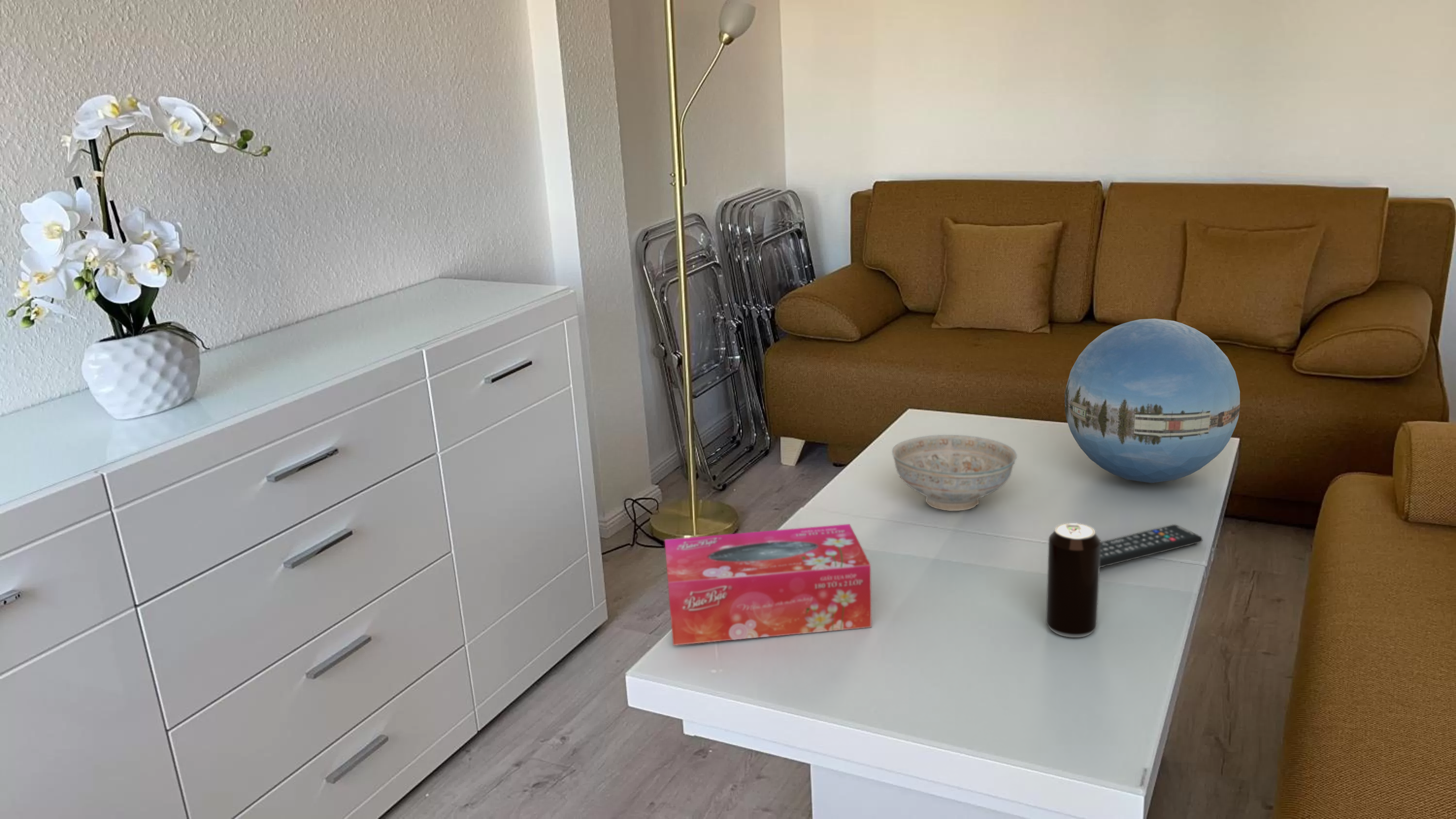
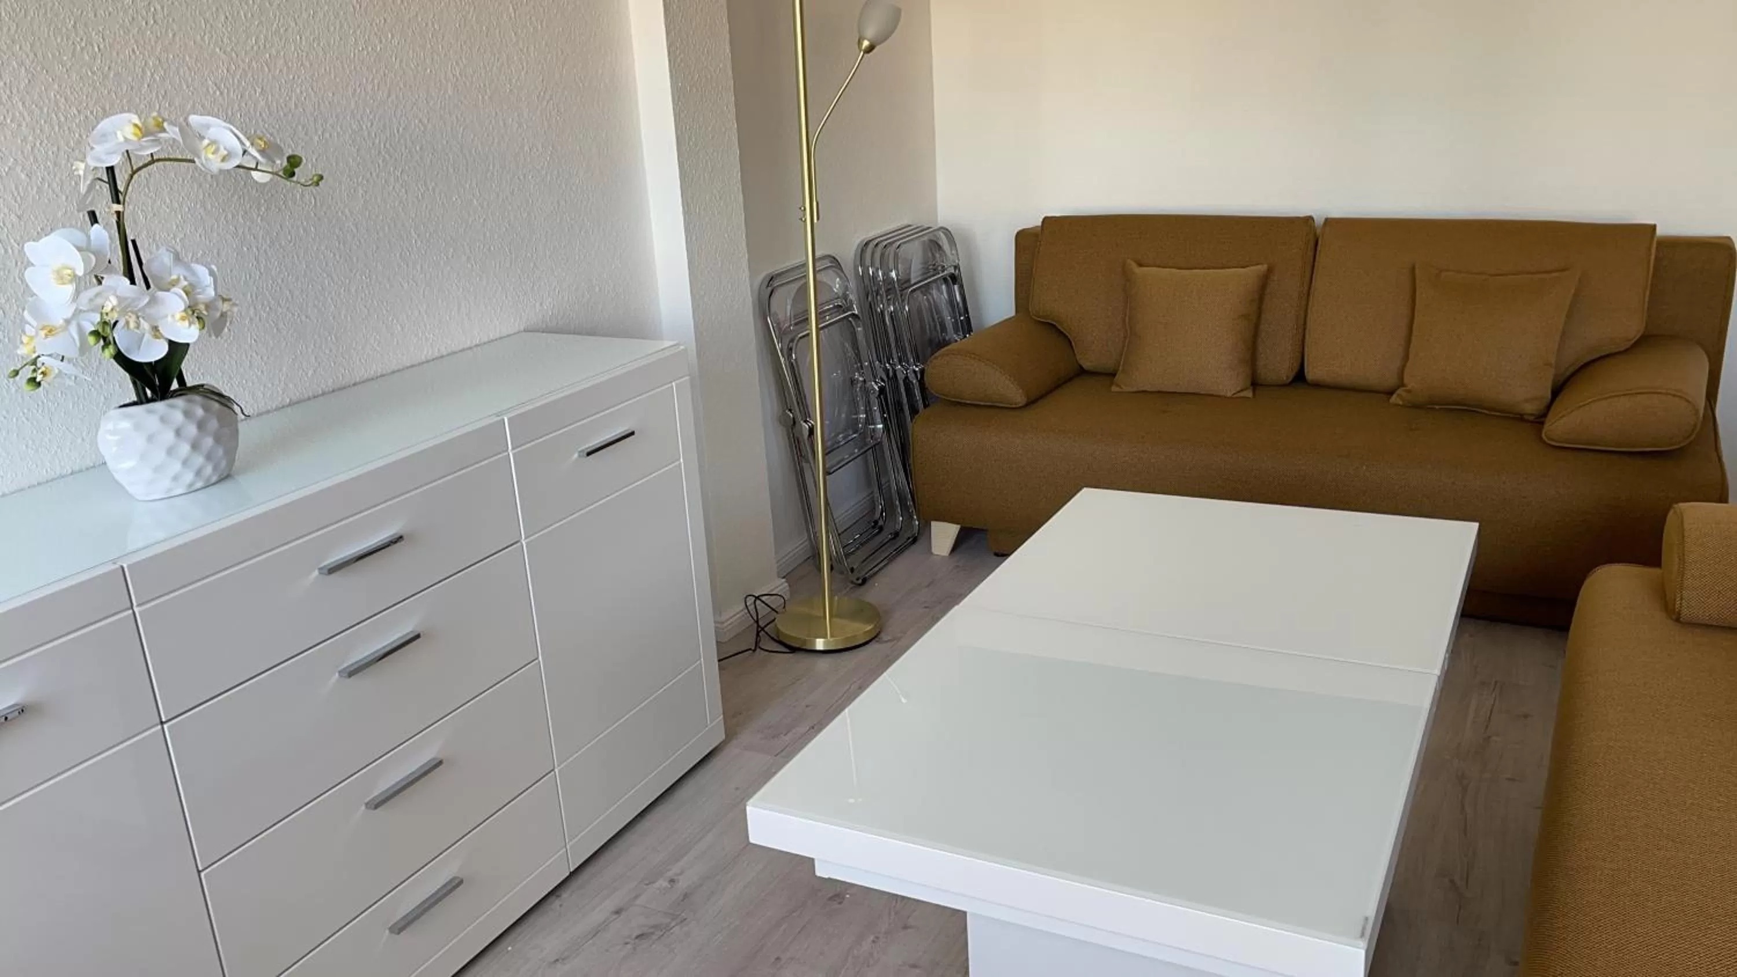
- remote control (1134, 548)
- decorative bowl (953, 476)
- beverage can (1073, 580)
- decorative orb (1150, 400)
- tissue box (765, 582)
